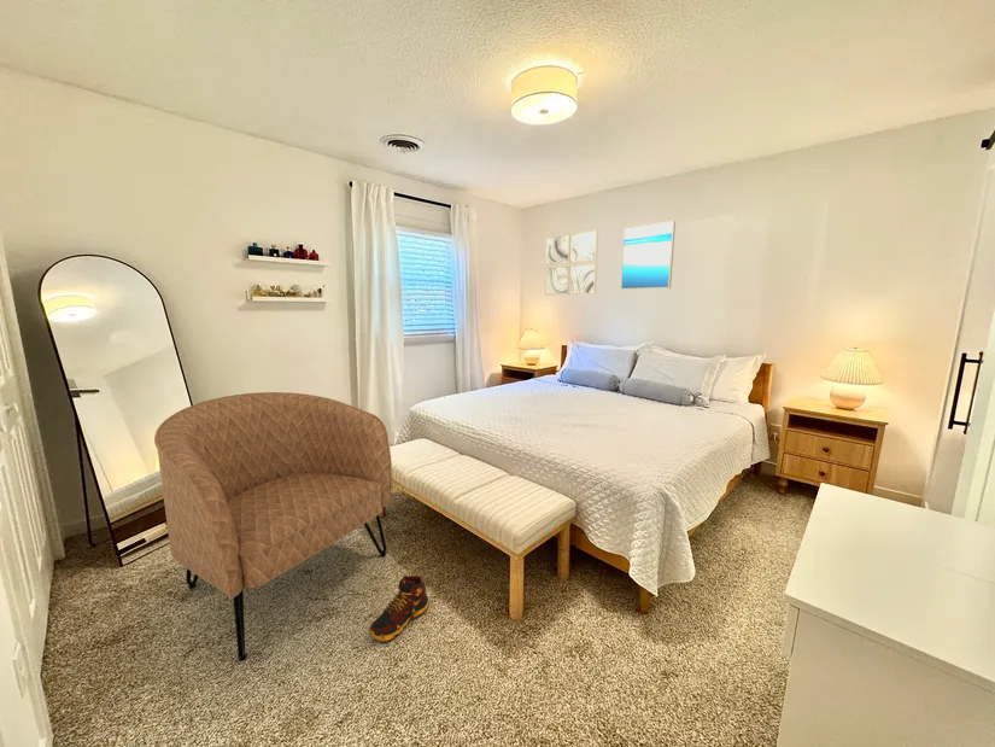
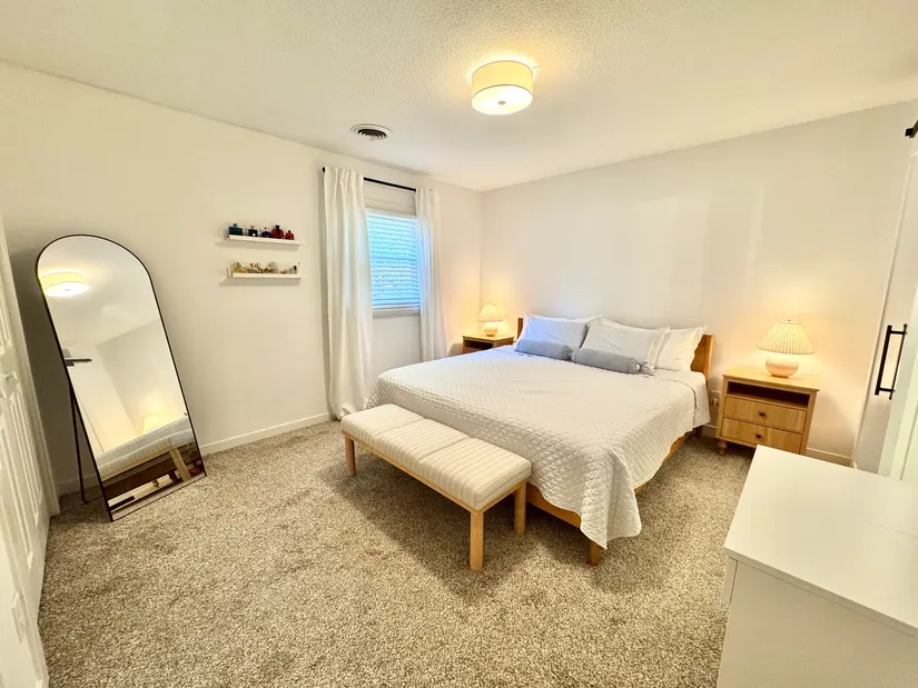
- armchair (273, 492)
- shoe (399, 602)
- wall art (569, 263)
- wall art (646, 257)
